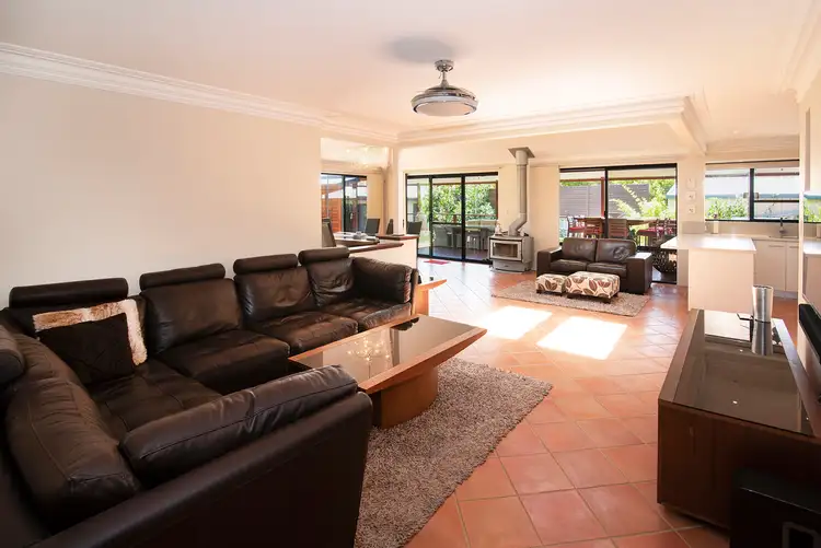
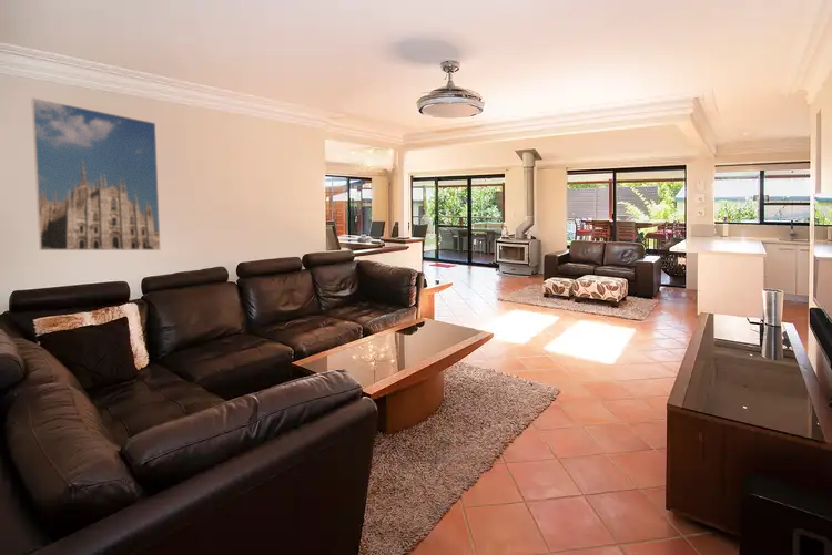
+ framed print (101, 181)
